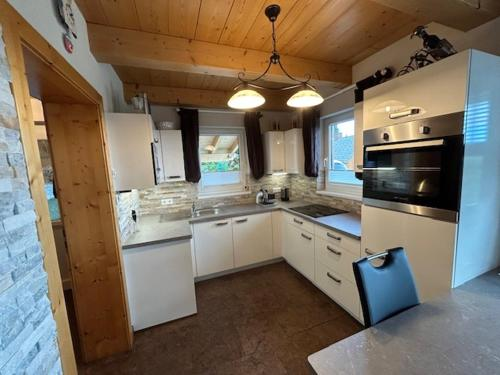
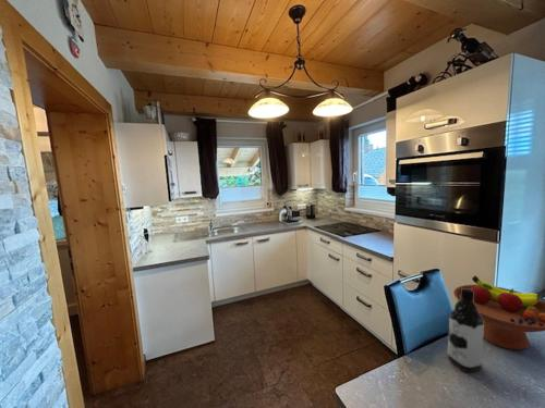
+ water bottle (464, 326)
+ fruit bowl (501, 312)
